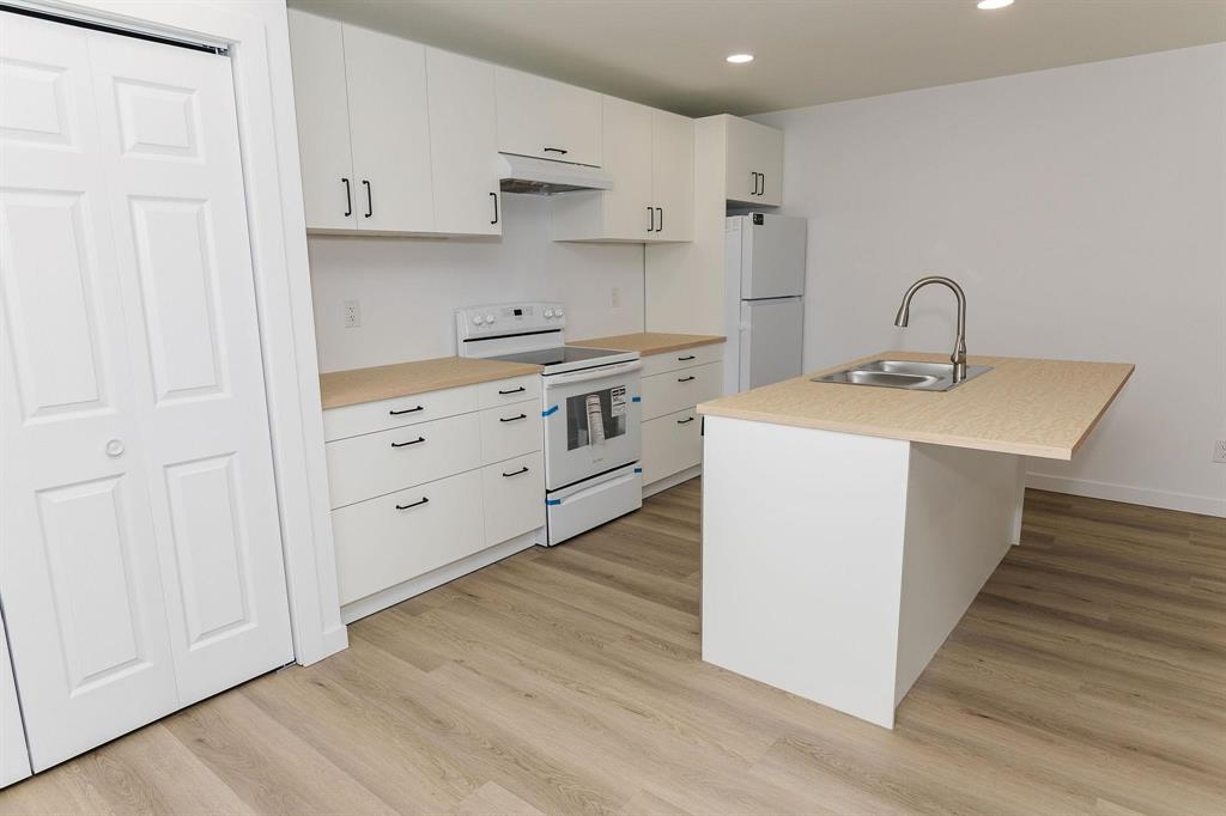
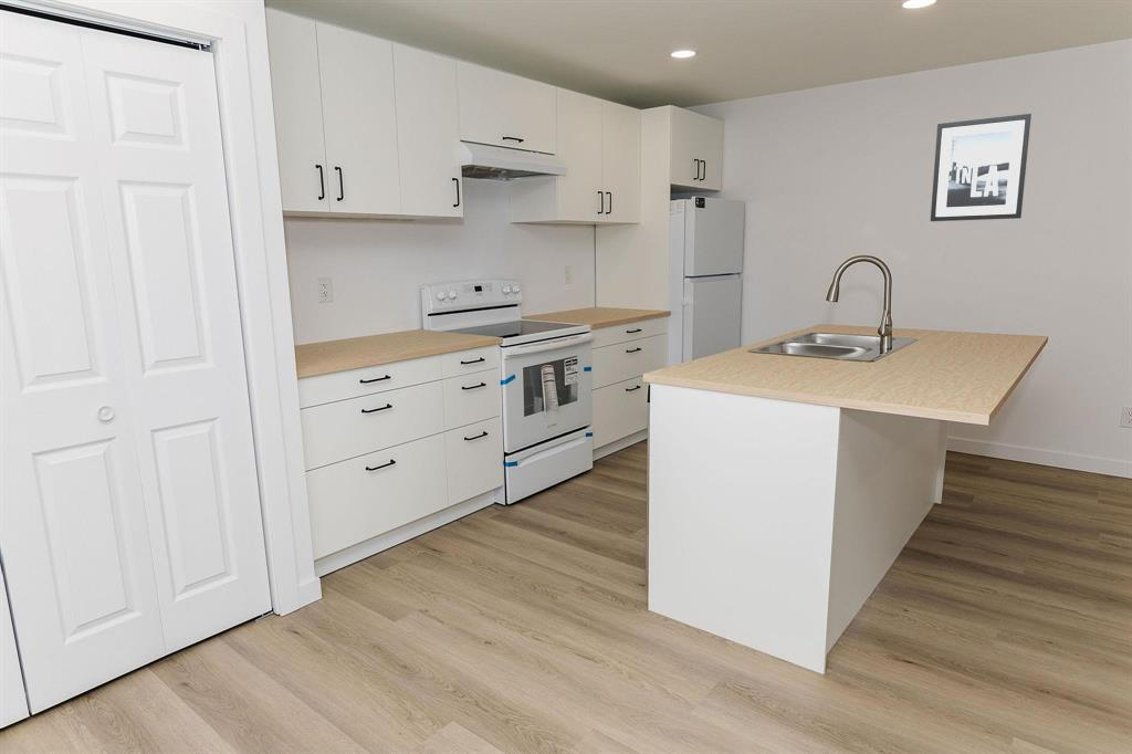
+ wall art (978, 169)
